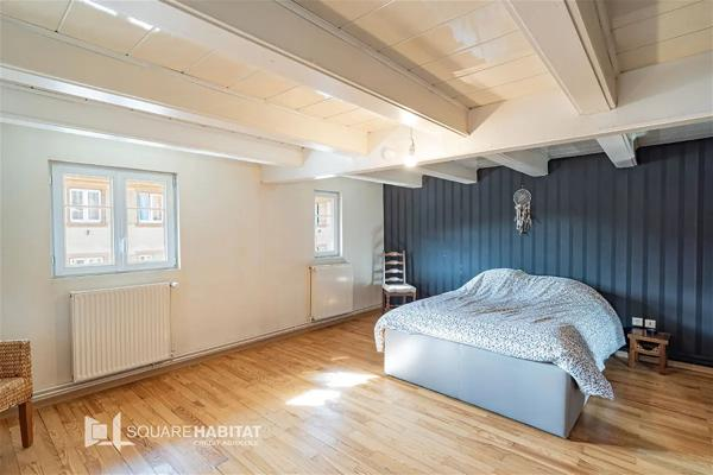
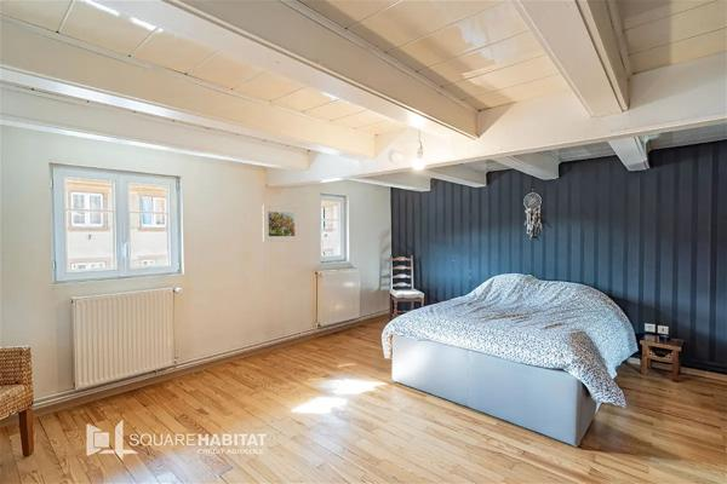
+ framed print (281, 224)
